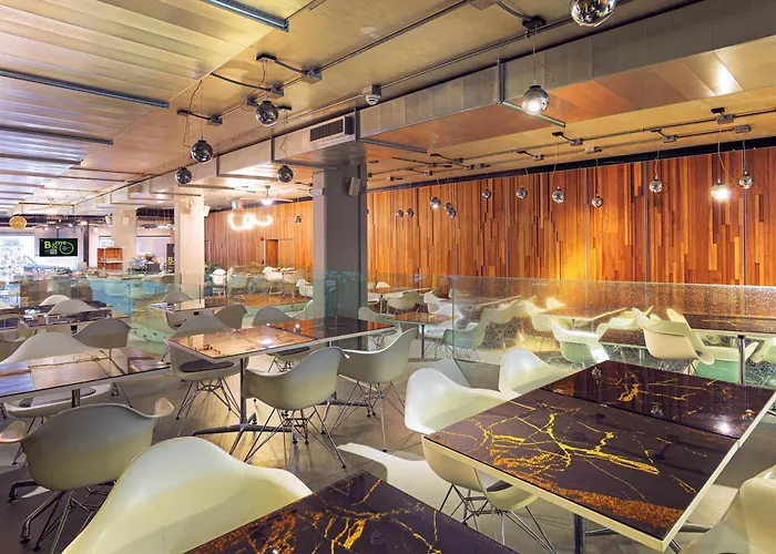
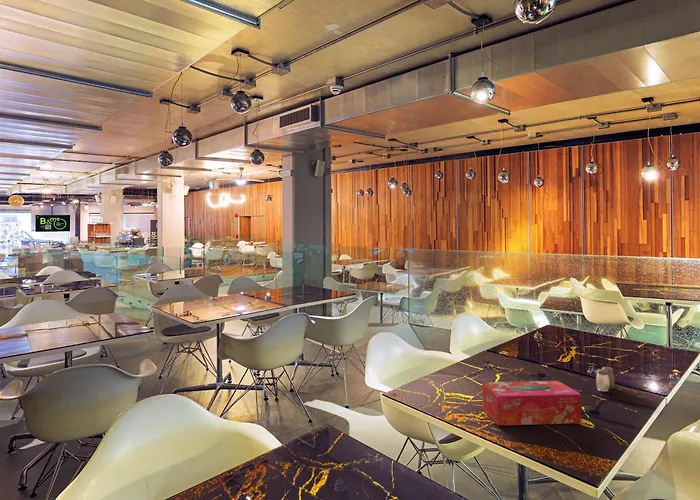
+ salt and pepper shaker (605, 378)
+ tissue box (529, 401)
